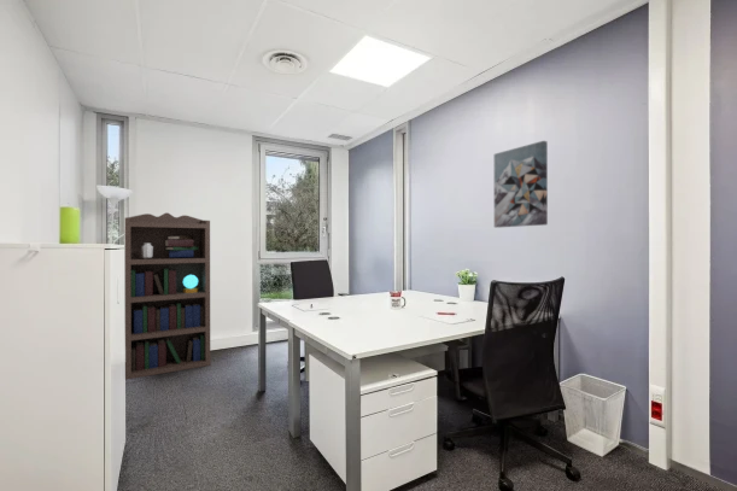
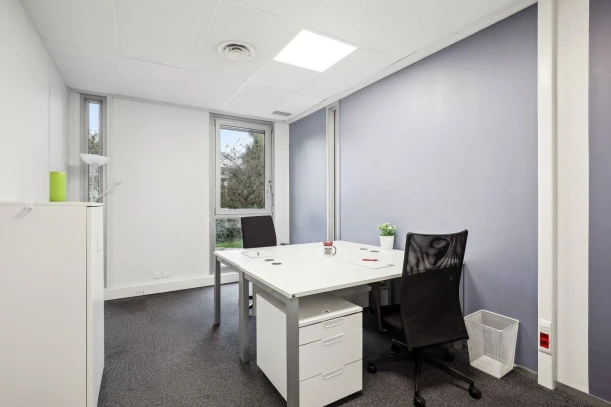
- bookshelf (168, 288)
- wall art (519, 187)
